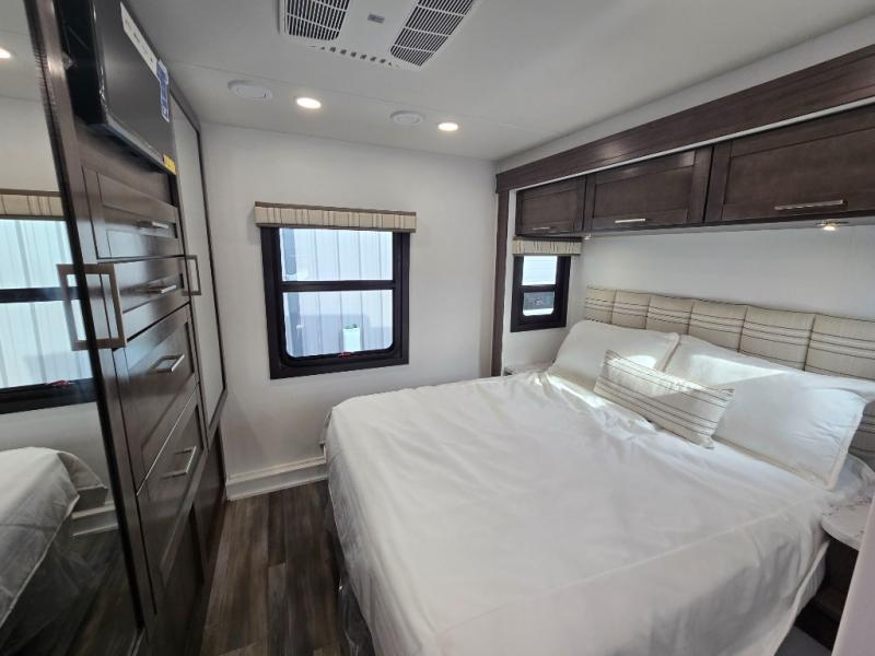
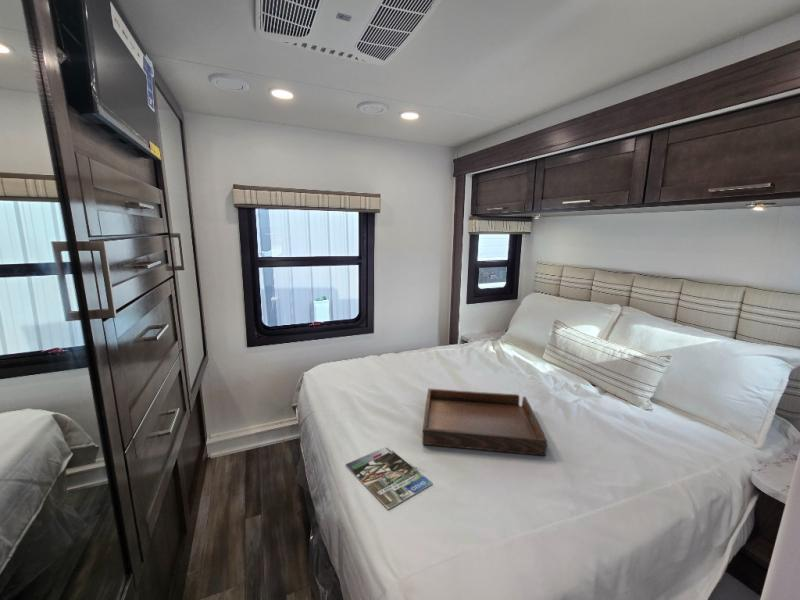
+ magazine (387, 473)
+ serving tray (478, 417)
